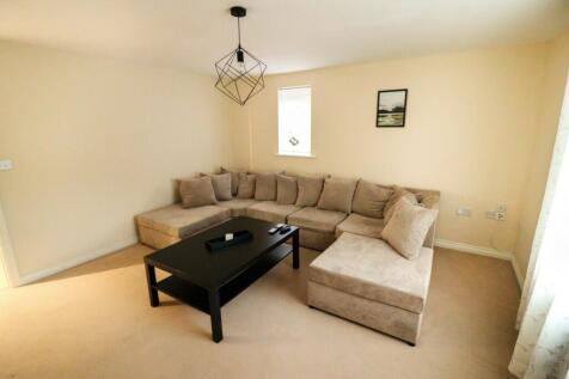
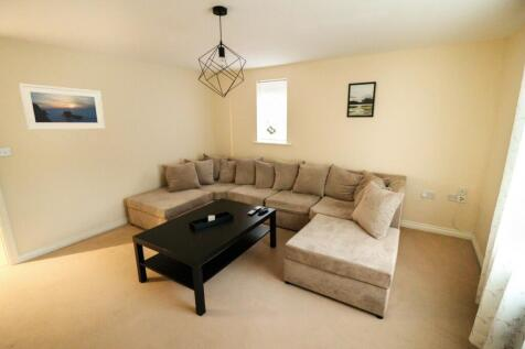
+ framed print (66, 108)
